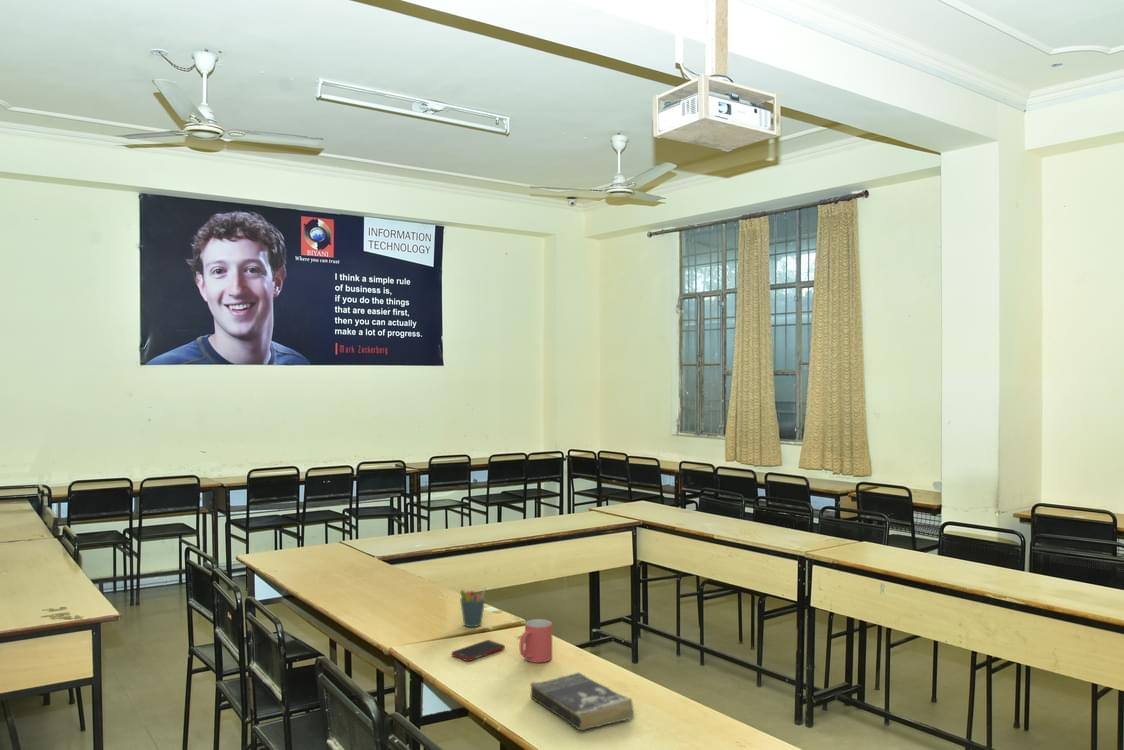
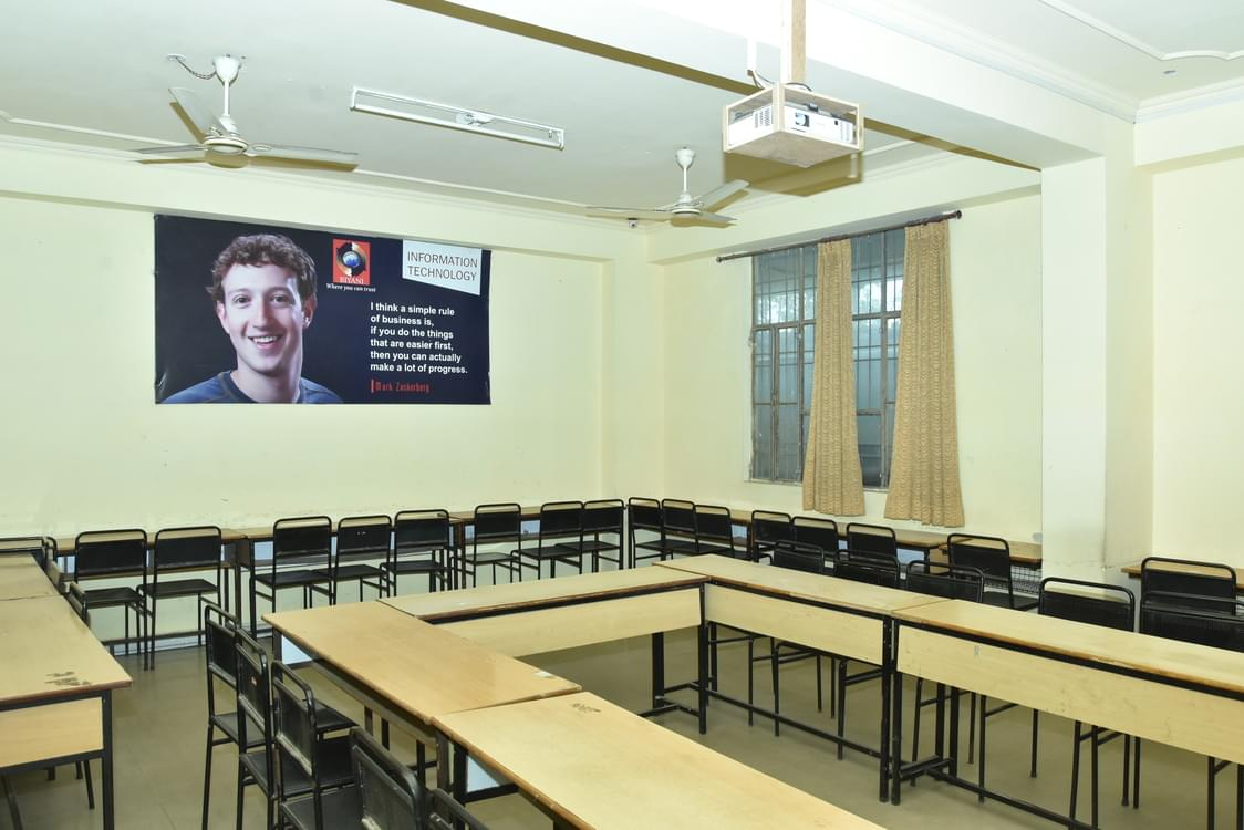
- cell phone (478, 650)
- pen holder (472, 604)
- mug (534, 642)
- book (581, 699)
